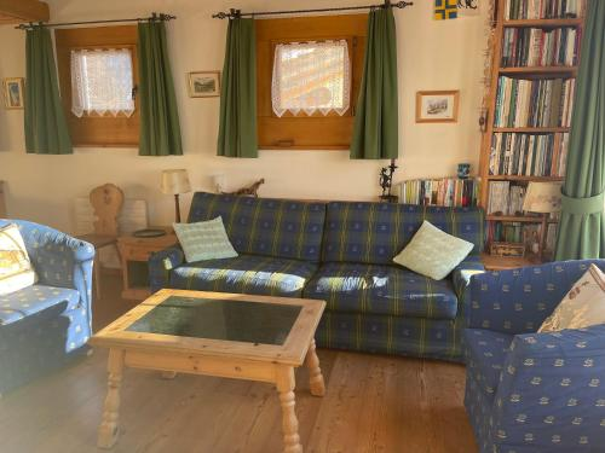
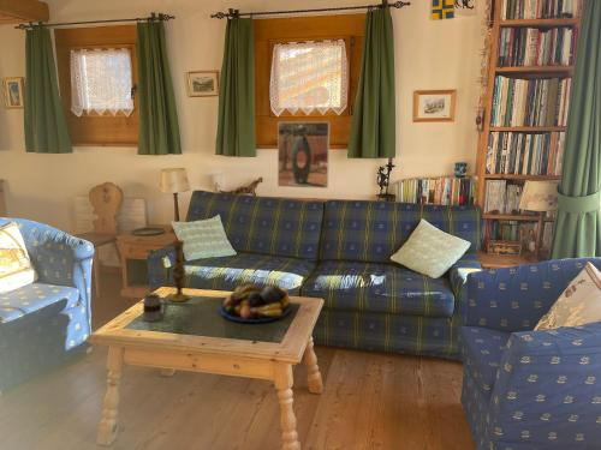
+ vase (178, 270)
+ mug (155, 307)
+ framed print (303, 155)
+ fruit bowl (255, 296)
